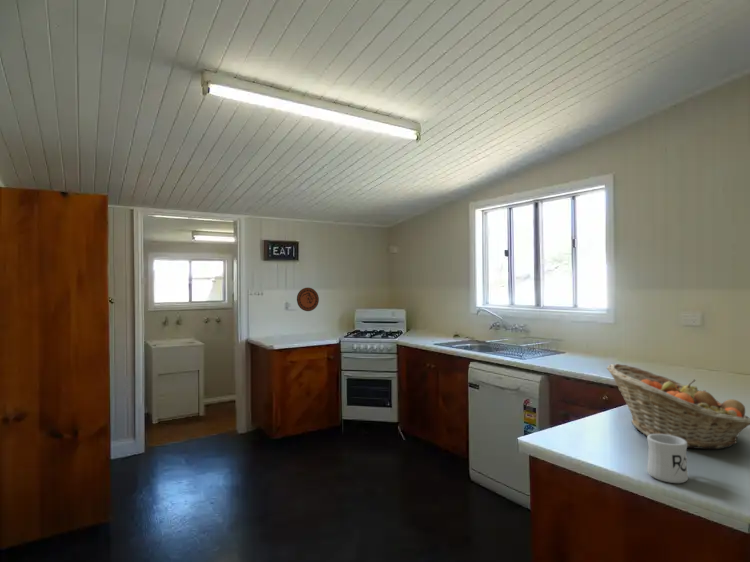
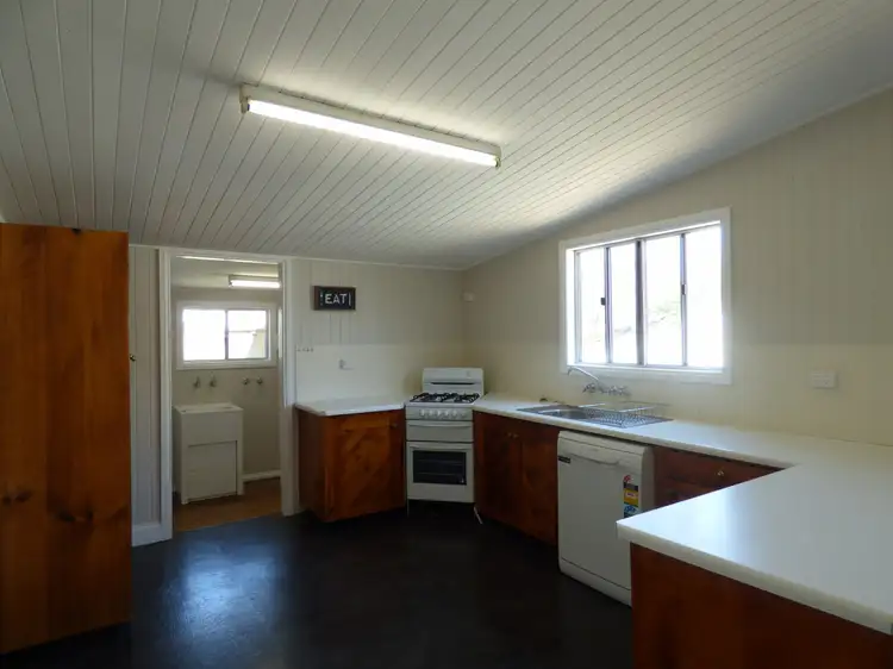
- fruit basket (673, 401)
- decorative plate (307, 299)
- mug (671, 456)
